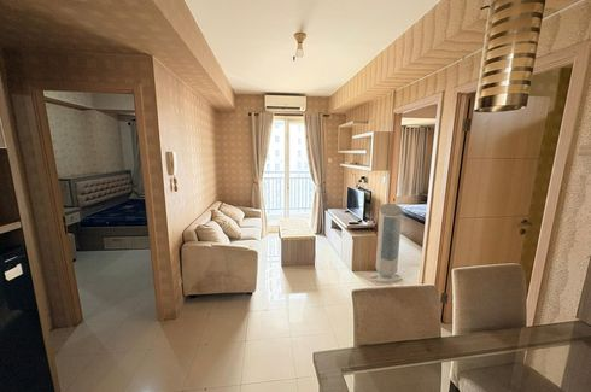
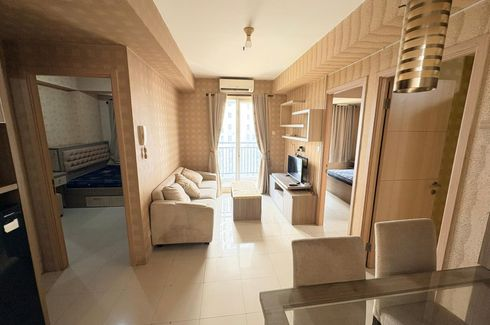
- air purifier (387, 241)
